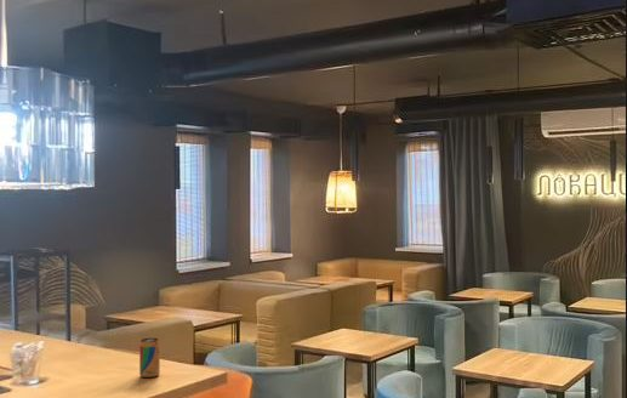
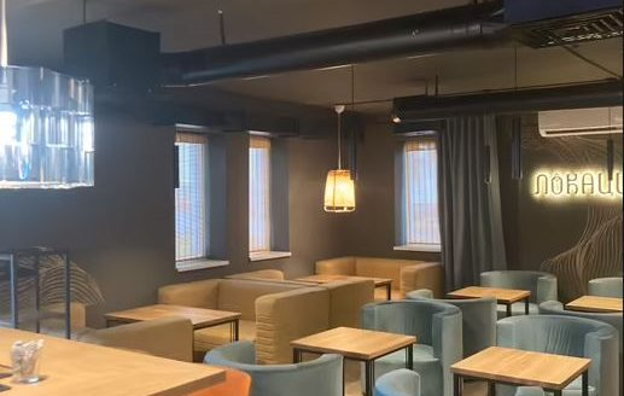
- beverage can (149, 357)
